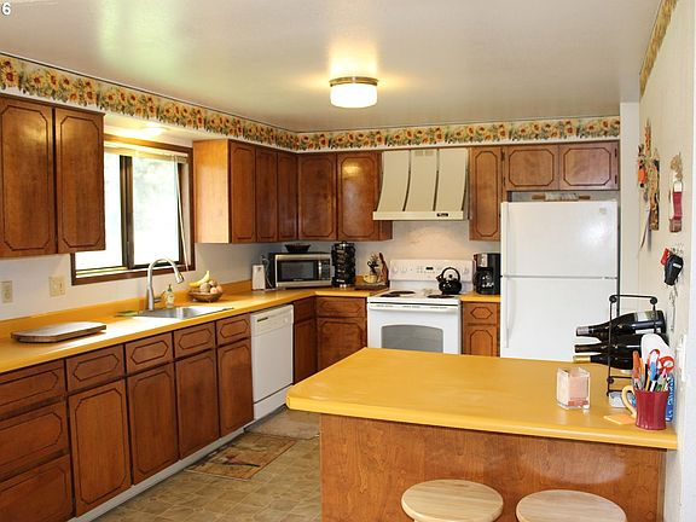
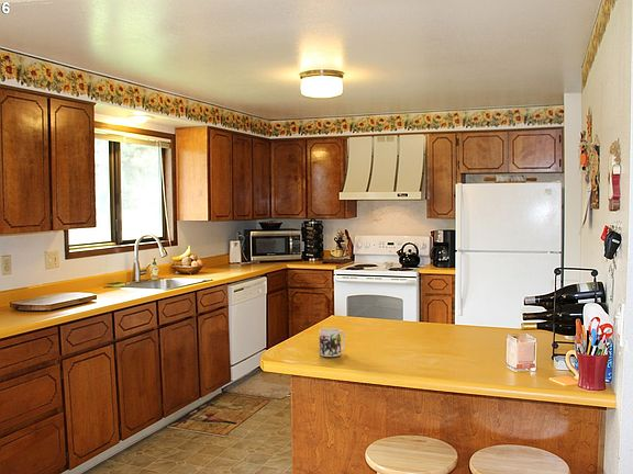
+ mug (333, 341)
